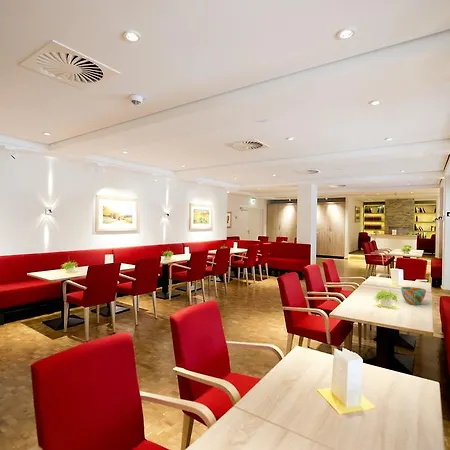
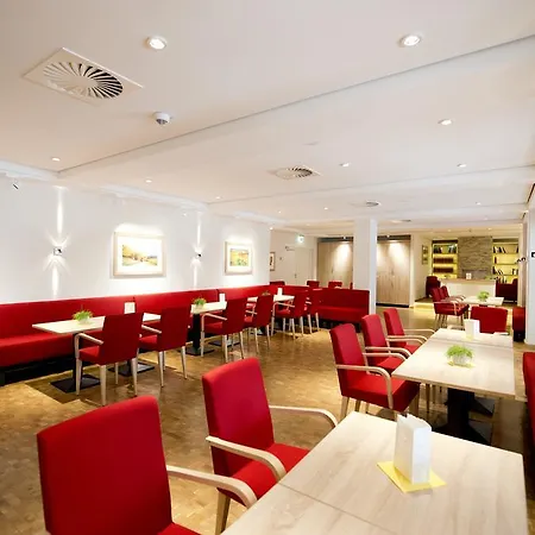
- cup (413, 296)
